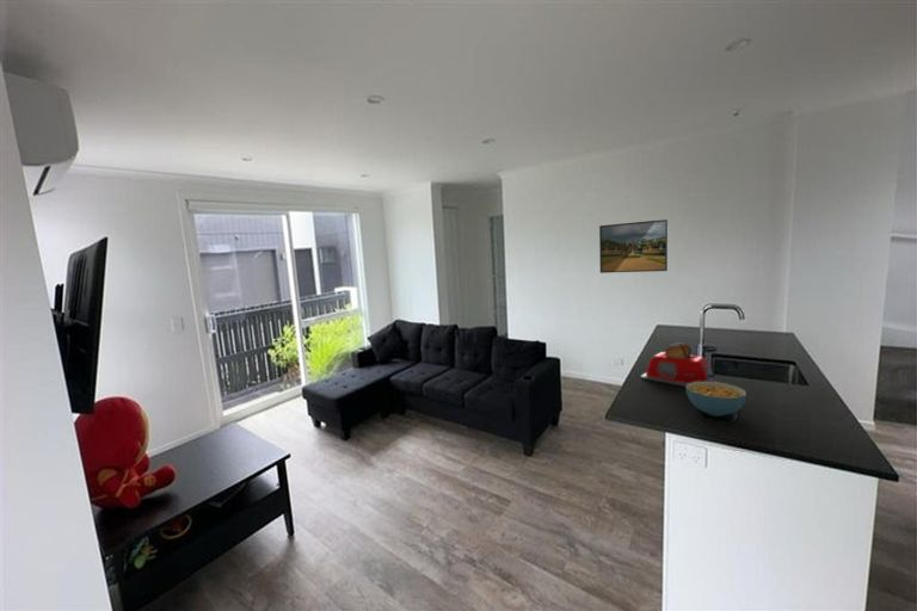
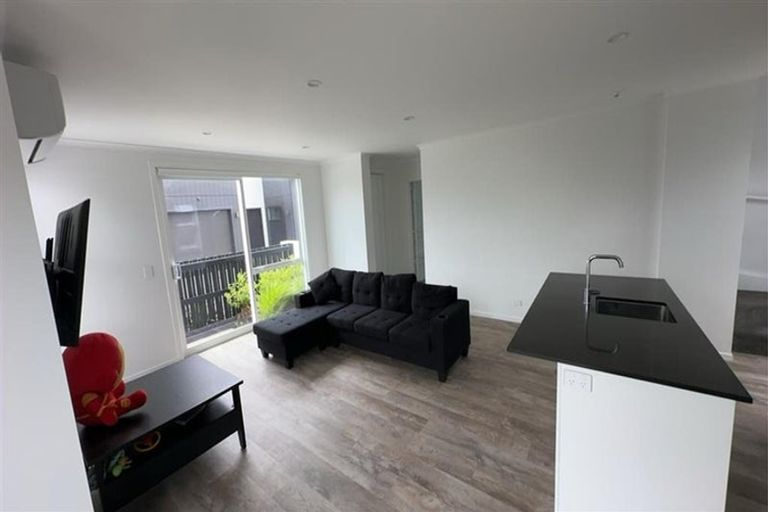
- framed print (632, 247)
- toaster (678, 363)
- cereal bowl (714, 401)
